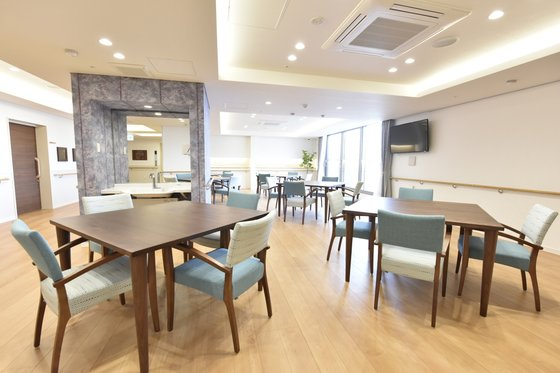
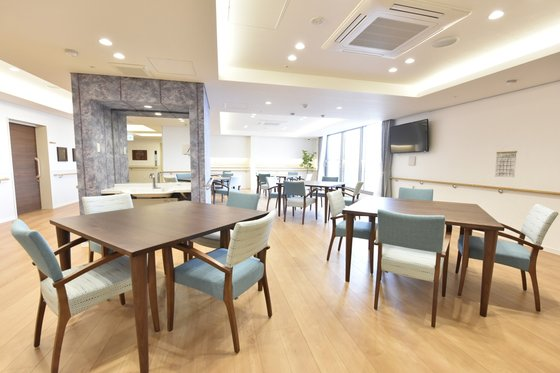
+ calendar (505, 161)
